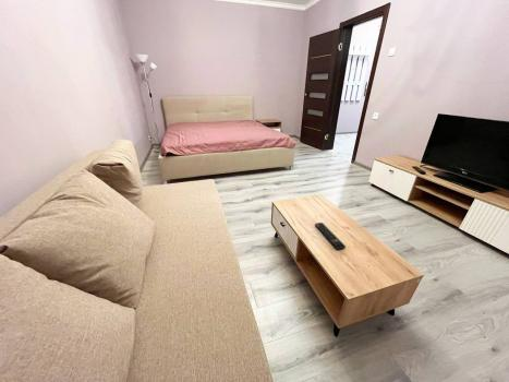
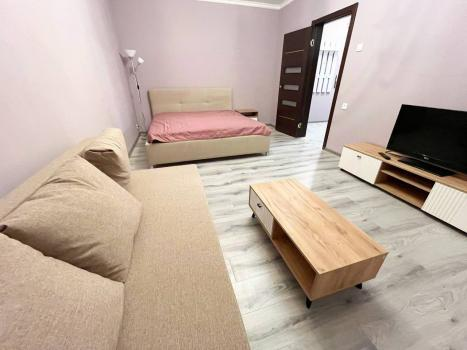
- remote control (328, 235)
